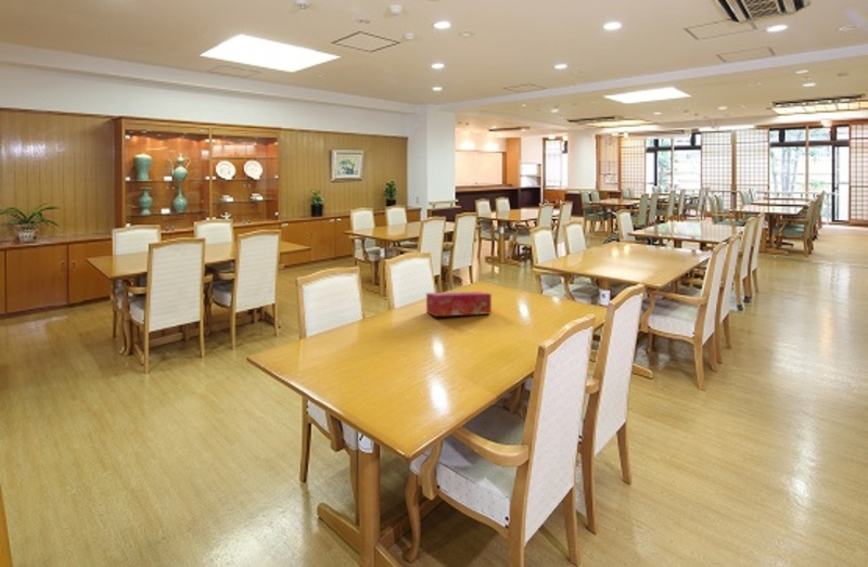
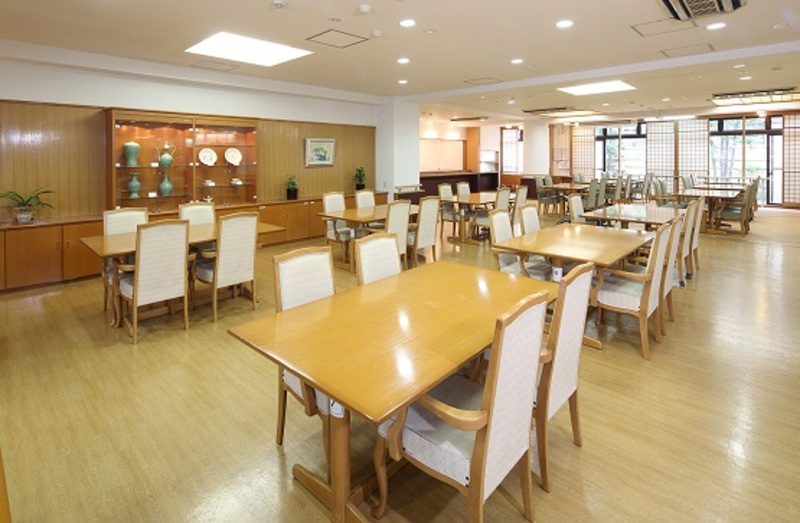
- tissue box (458, 302)
